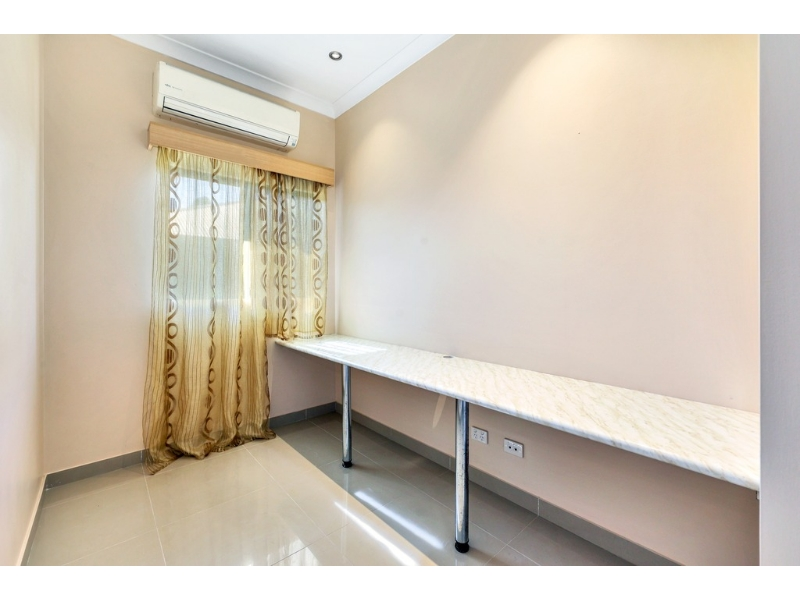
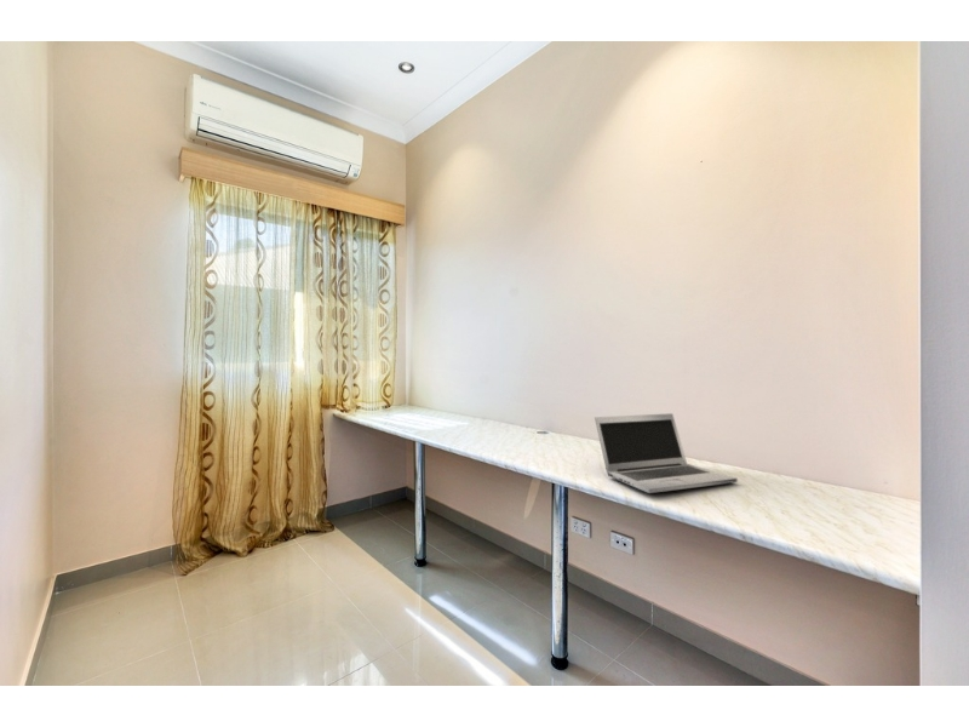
+ laptop (661, 448)
